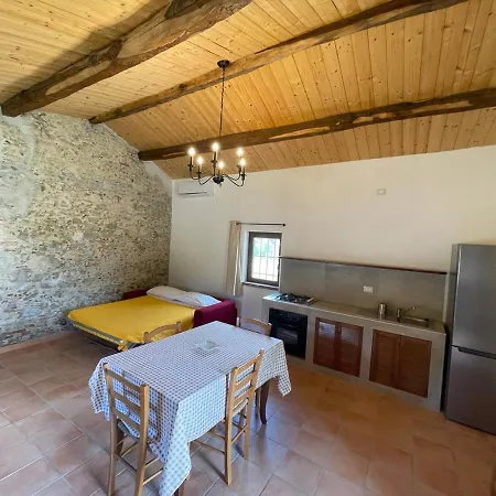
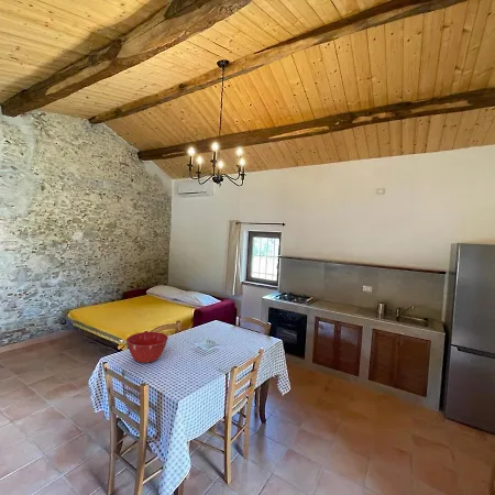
+ mixing bowl (146, 348)
